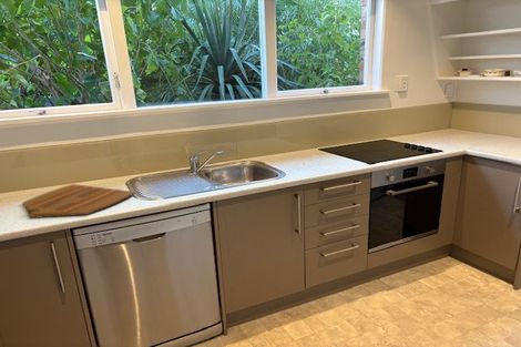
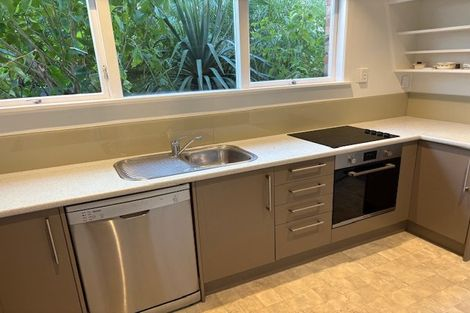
- cutting board (69, 200)
